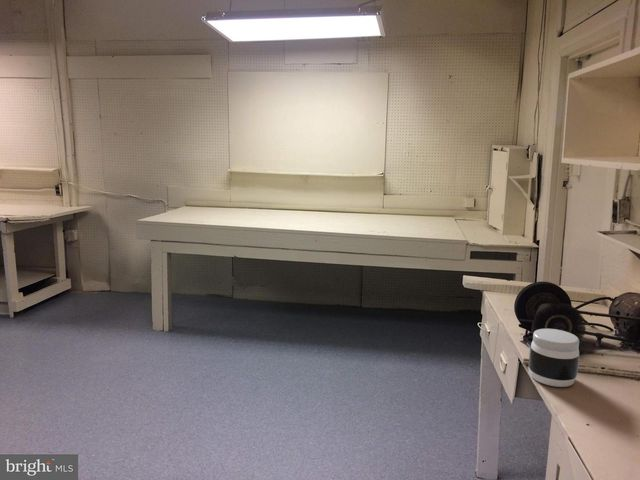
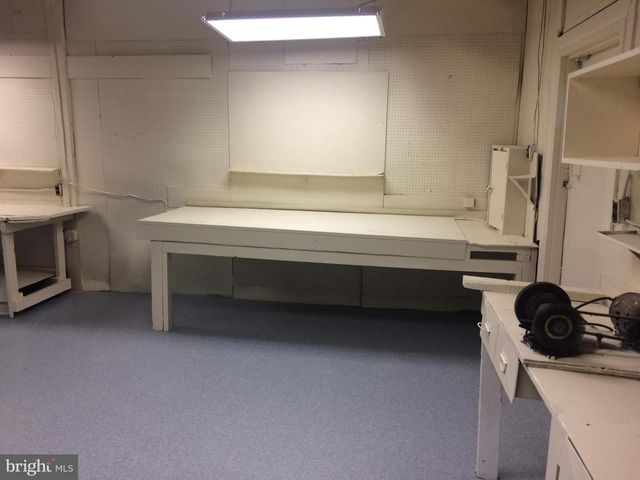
- jar (553, 356)
